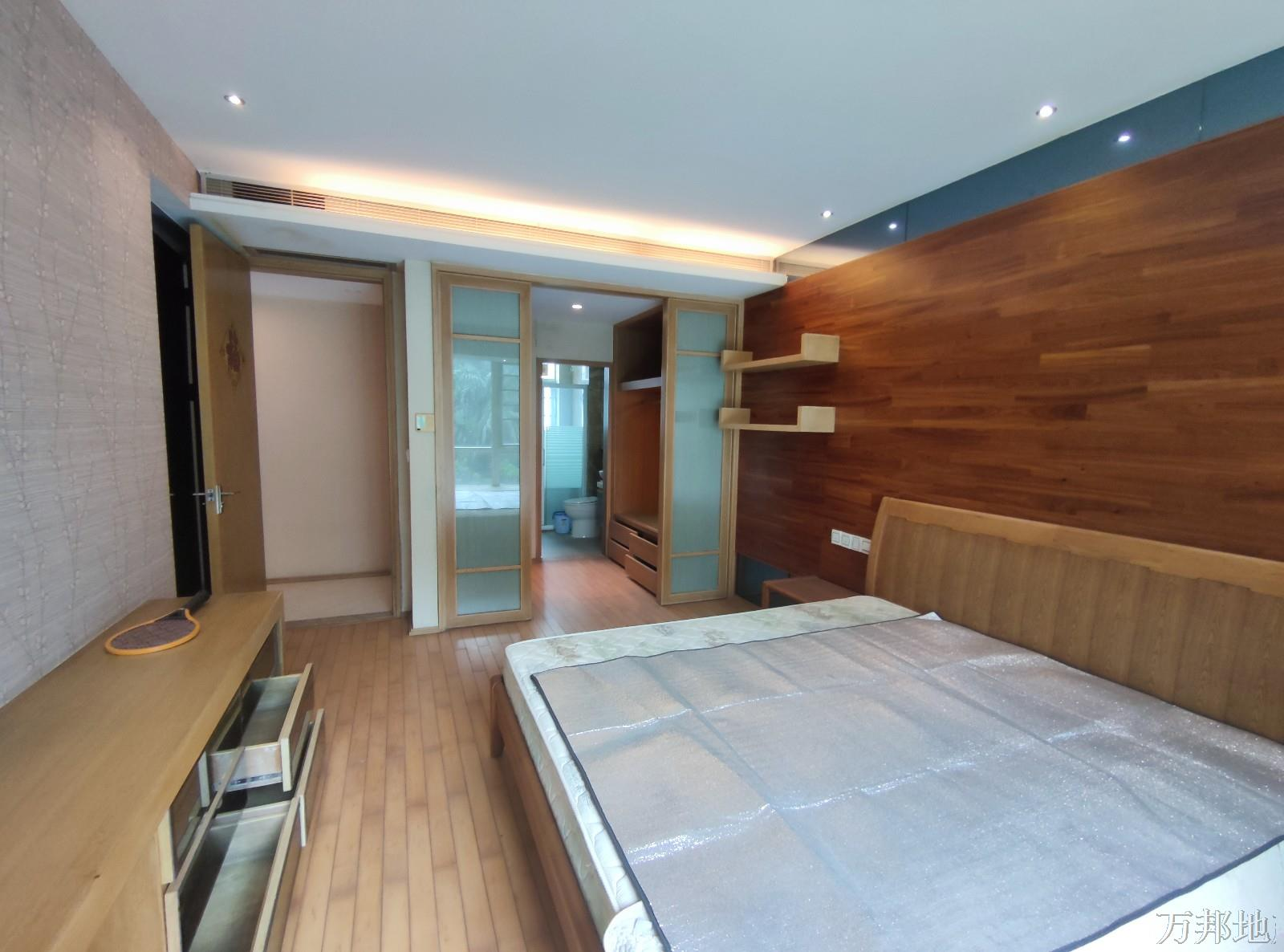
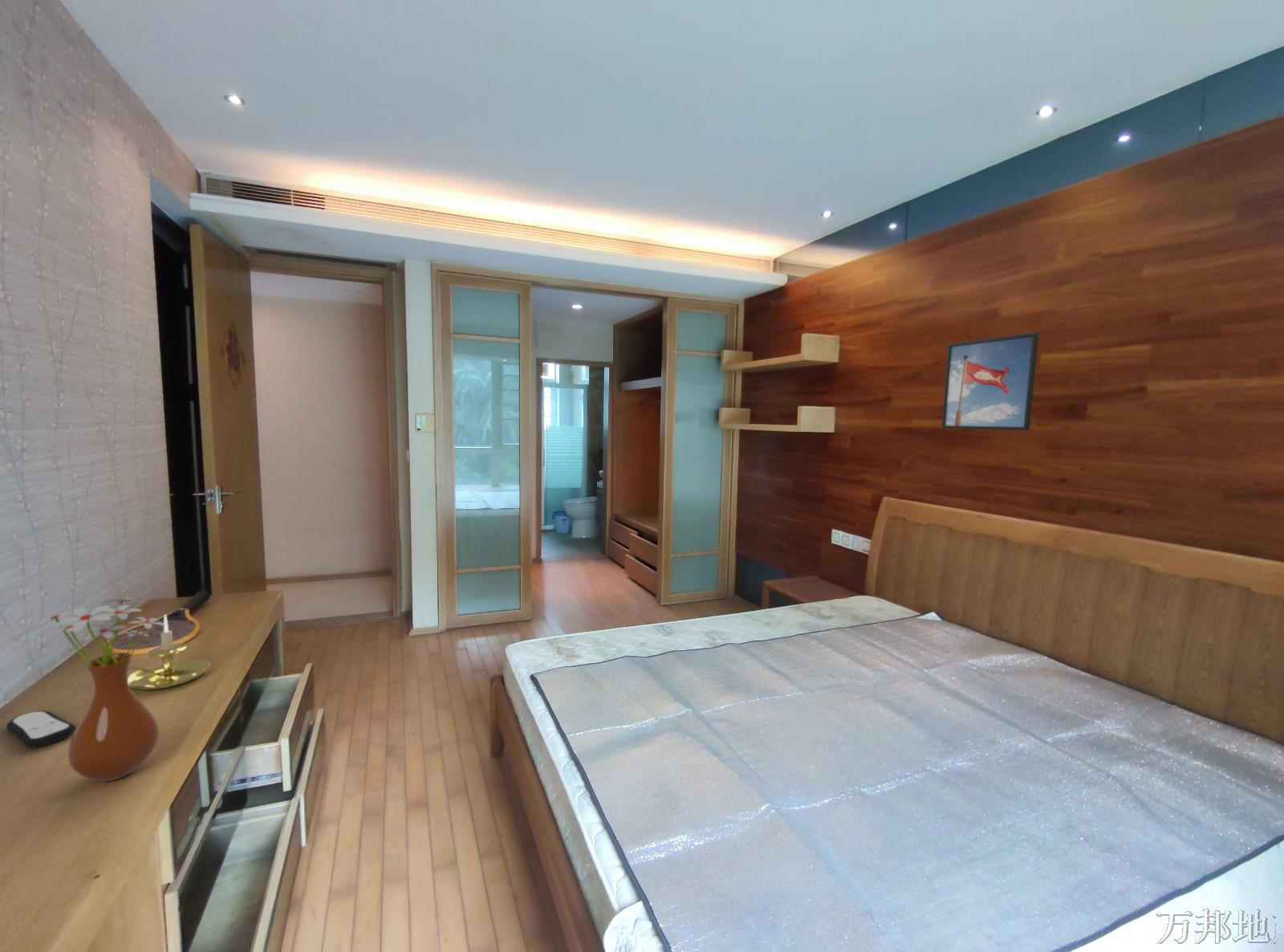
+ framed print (986, 384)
+ remote control (39, 727)
+ candle holder (160, 648)
+ vase (105, 688)
